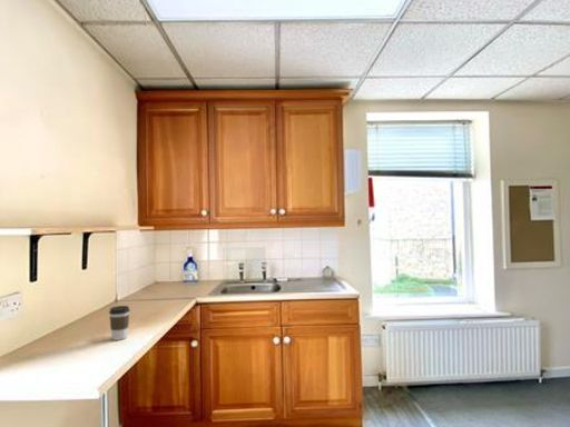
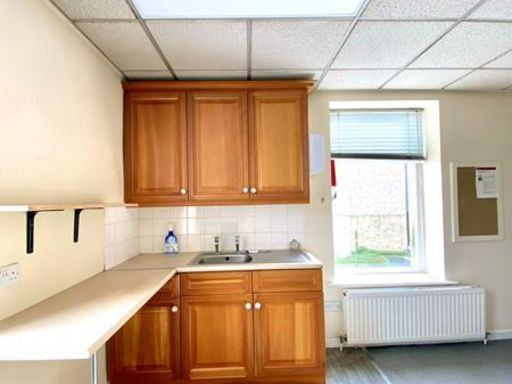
- coffee cup (119, 322)
